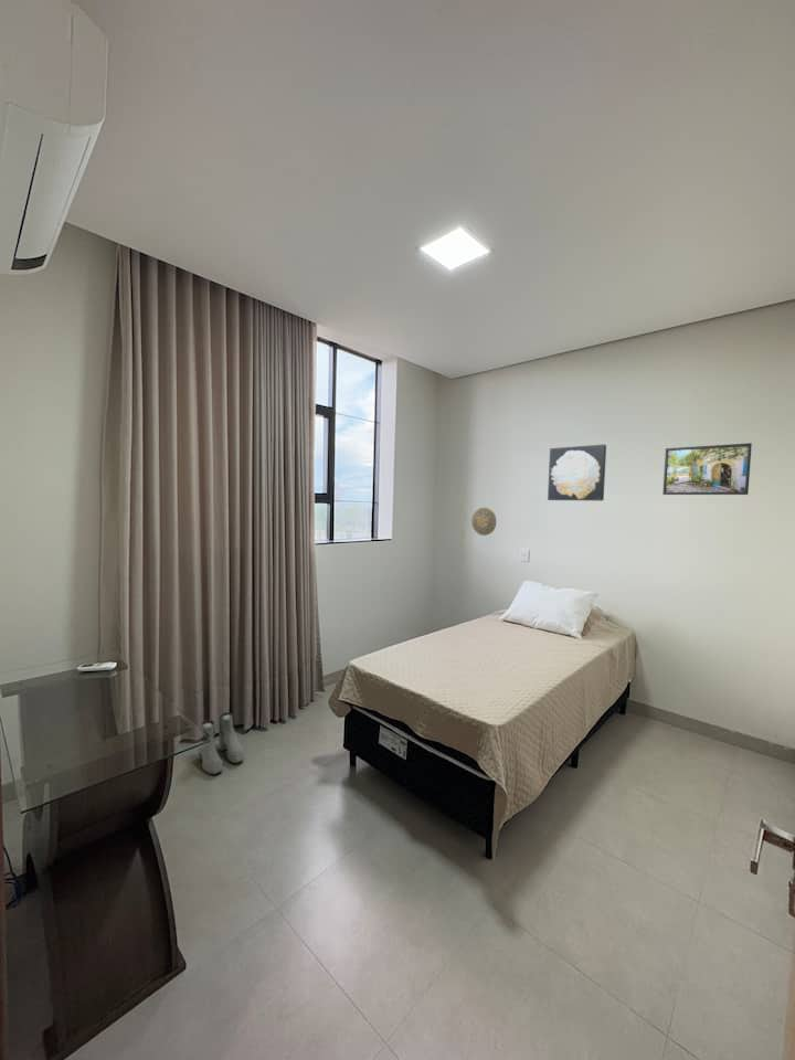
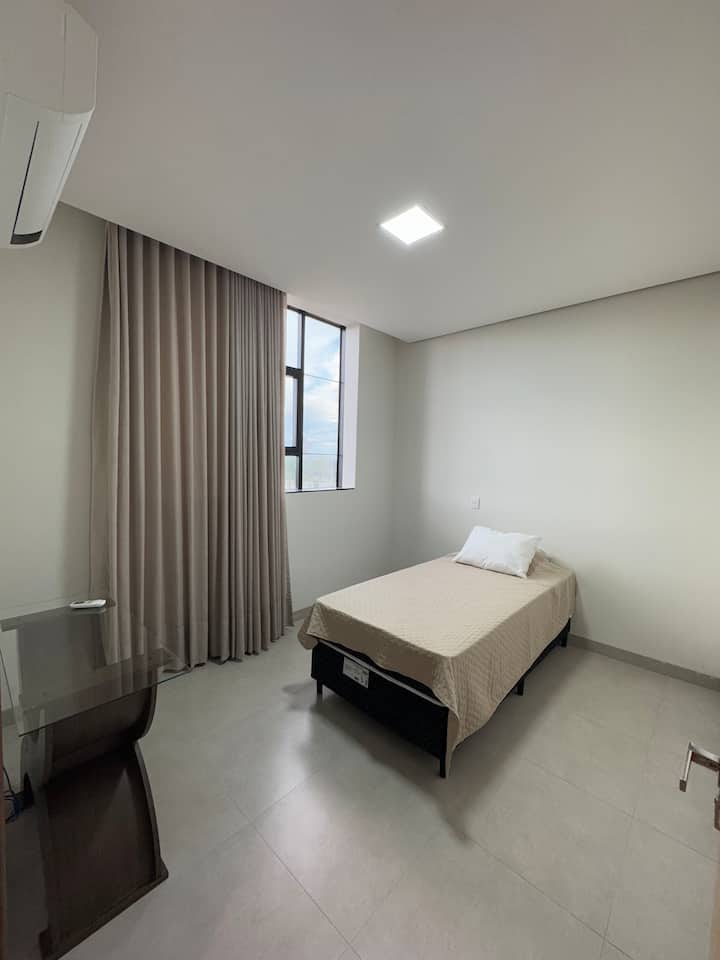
- wall art (575, 474)
- decorative plate (483, 521)
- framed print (704, 470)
- boots (220, 740)
